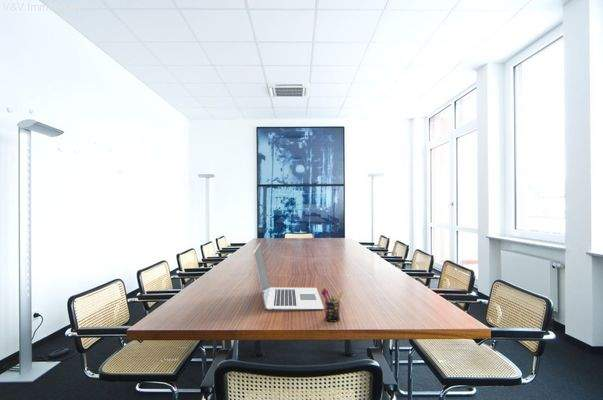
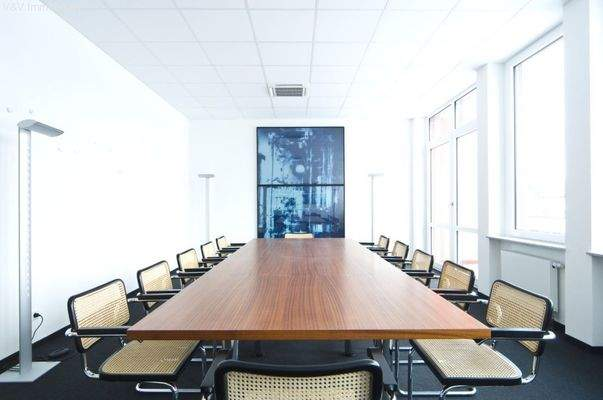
- laptop (288, 288)
- pen holder (331, 304)
